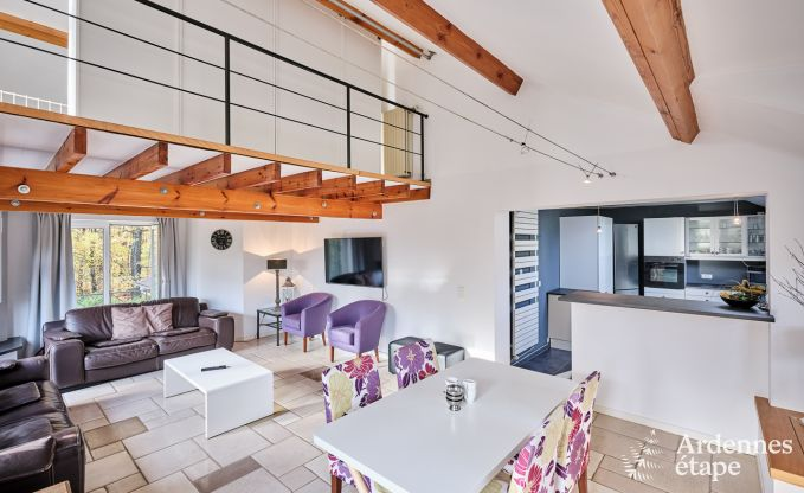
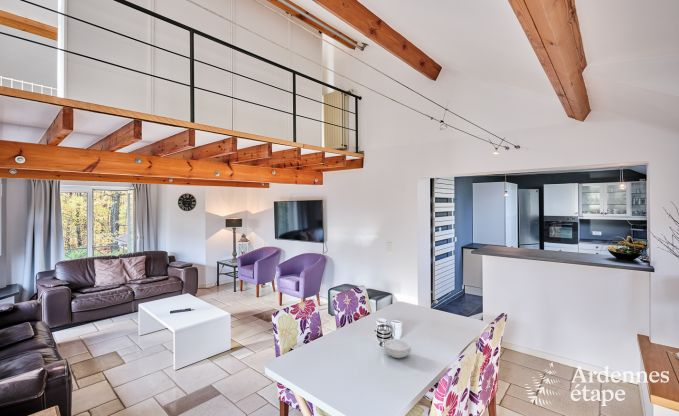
+ cereal bowl (397, 349)
